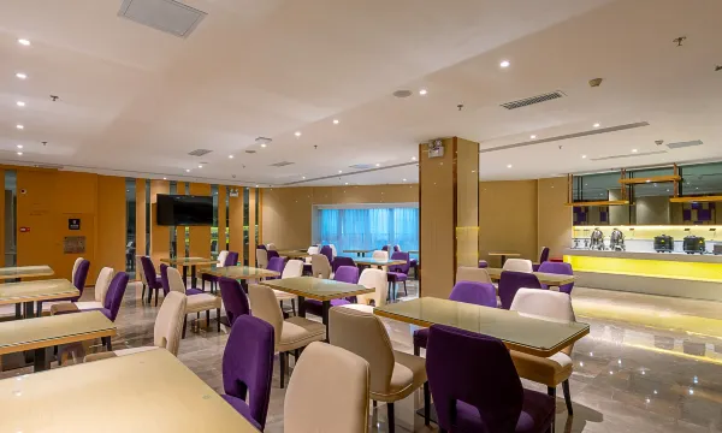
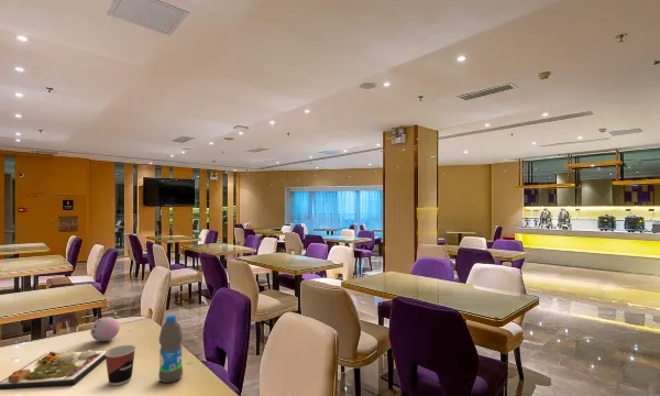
+ decorative egg (105, 329)
+ cup (120, 365)
+ dinner plate (58, 364)
+ water bottle (170, 346)
